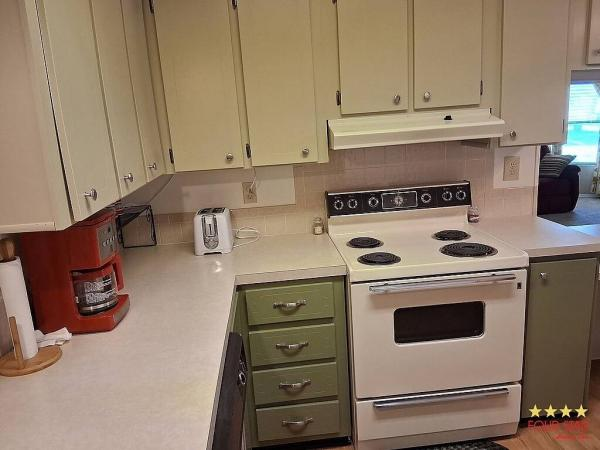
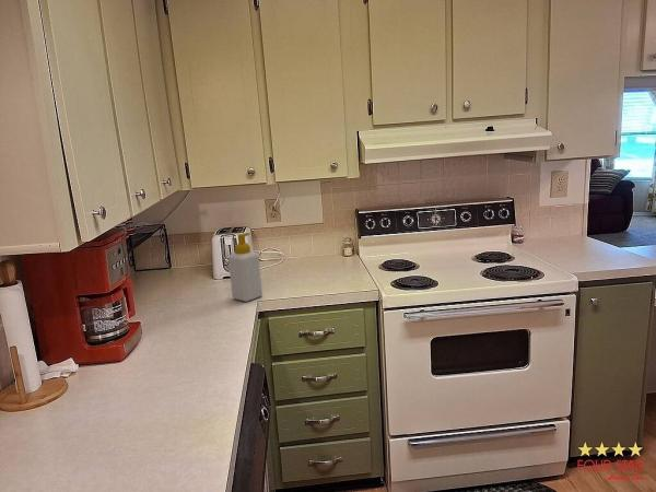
+ soap bottle (244, 266)
